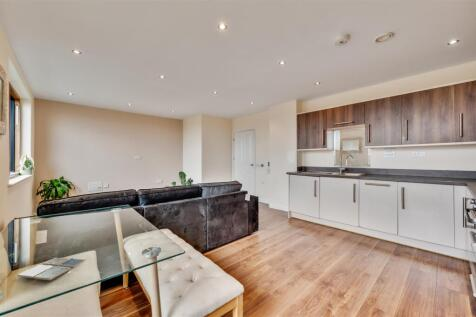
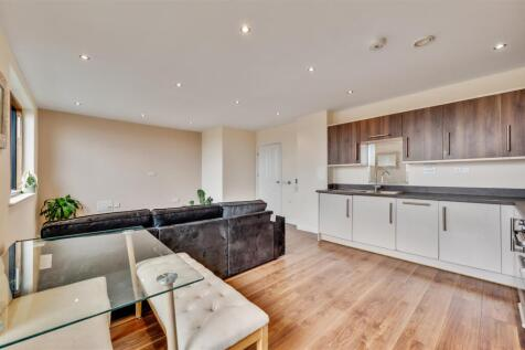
- drink coaster (56, 266)
